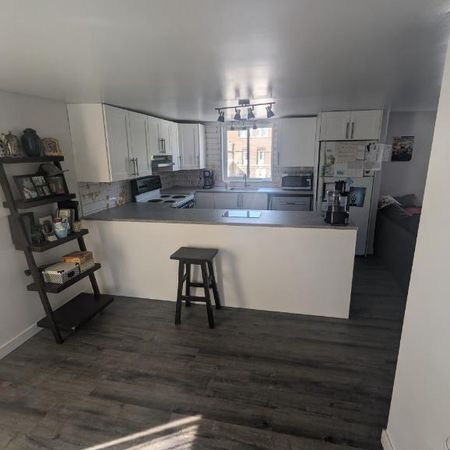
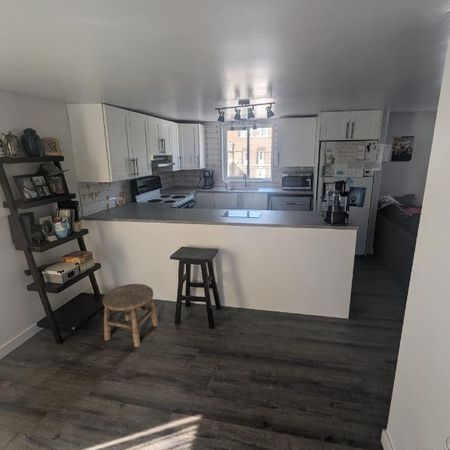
+ stool (130, 313)
